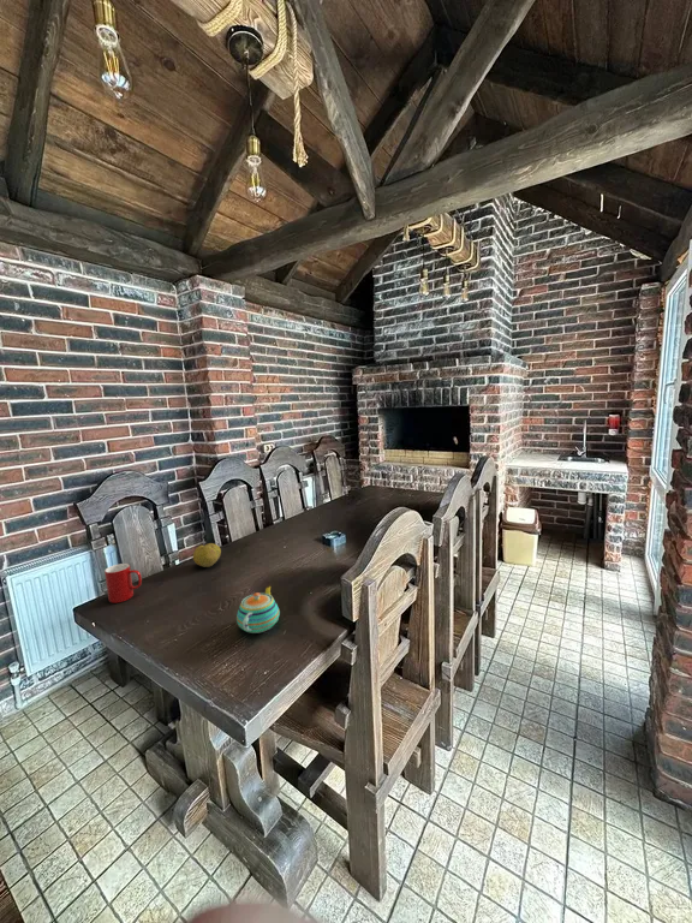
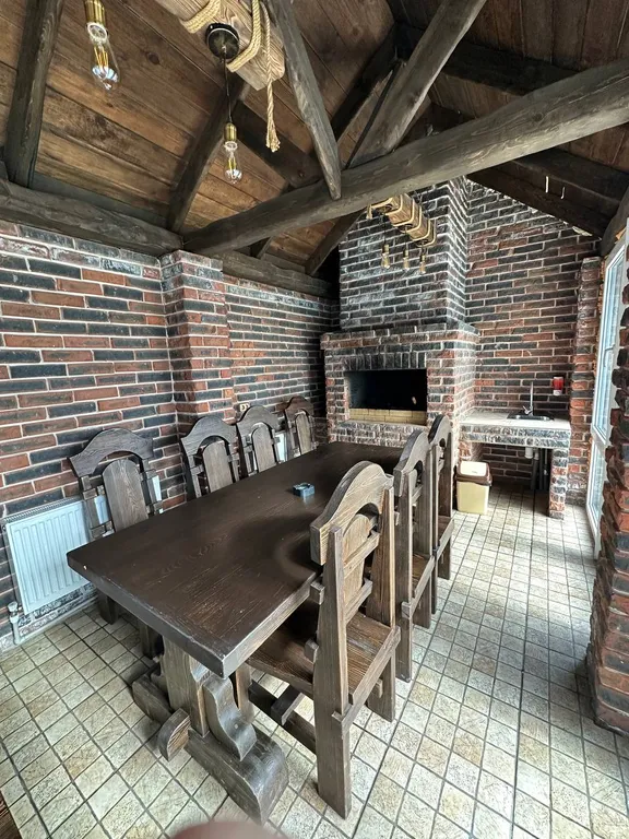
- fruit (207, 555)
- teapot (258, 608)
- cup (123, 583)
